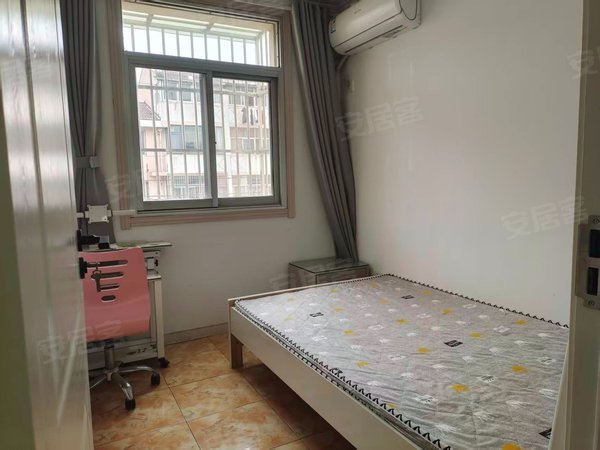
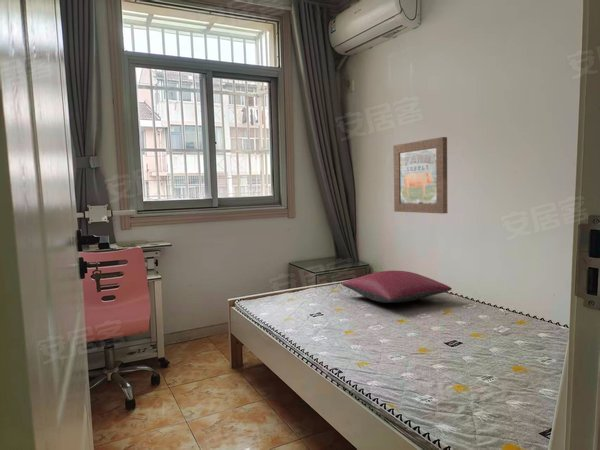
+ wall art (418, 177)
+ pillow (394, 285)
